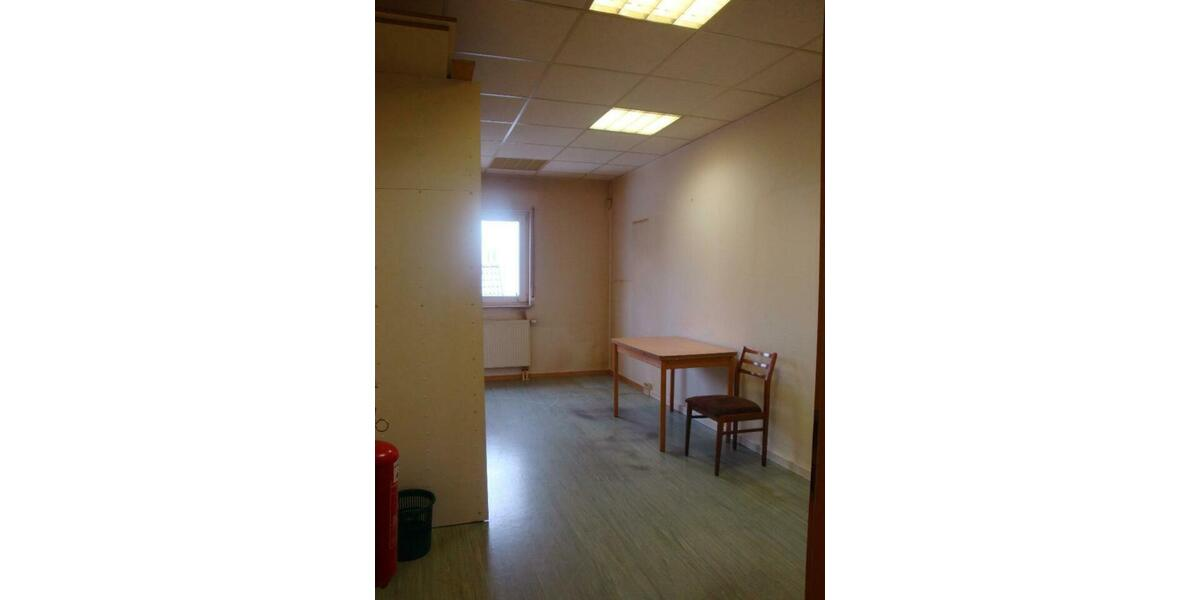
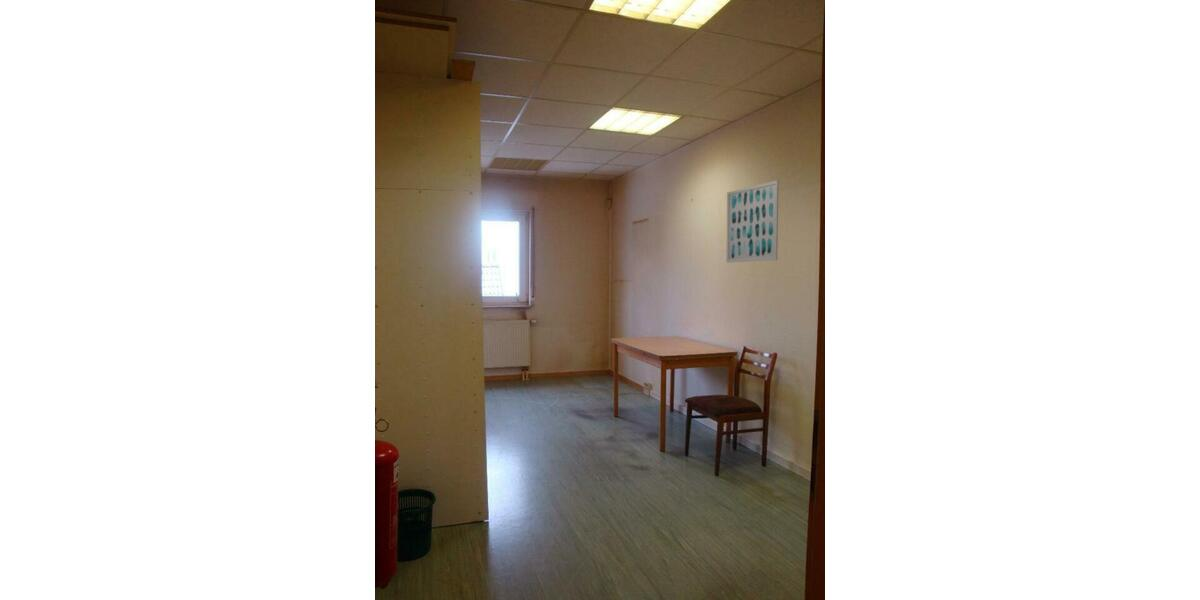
+ wall art (750, 224)
